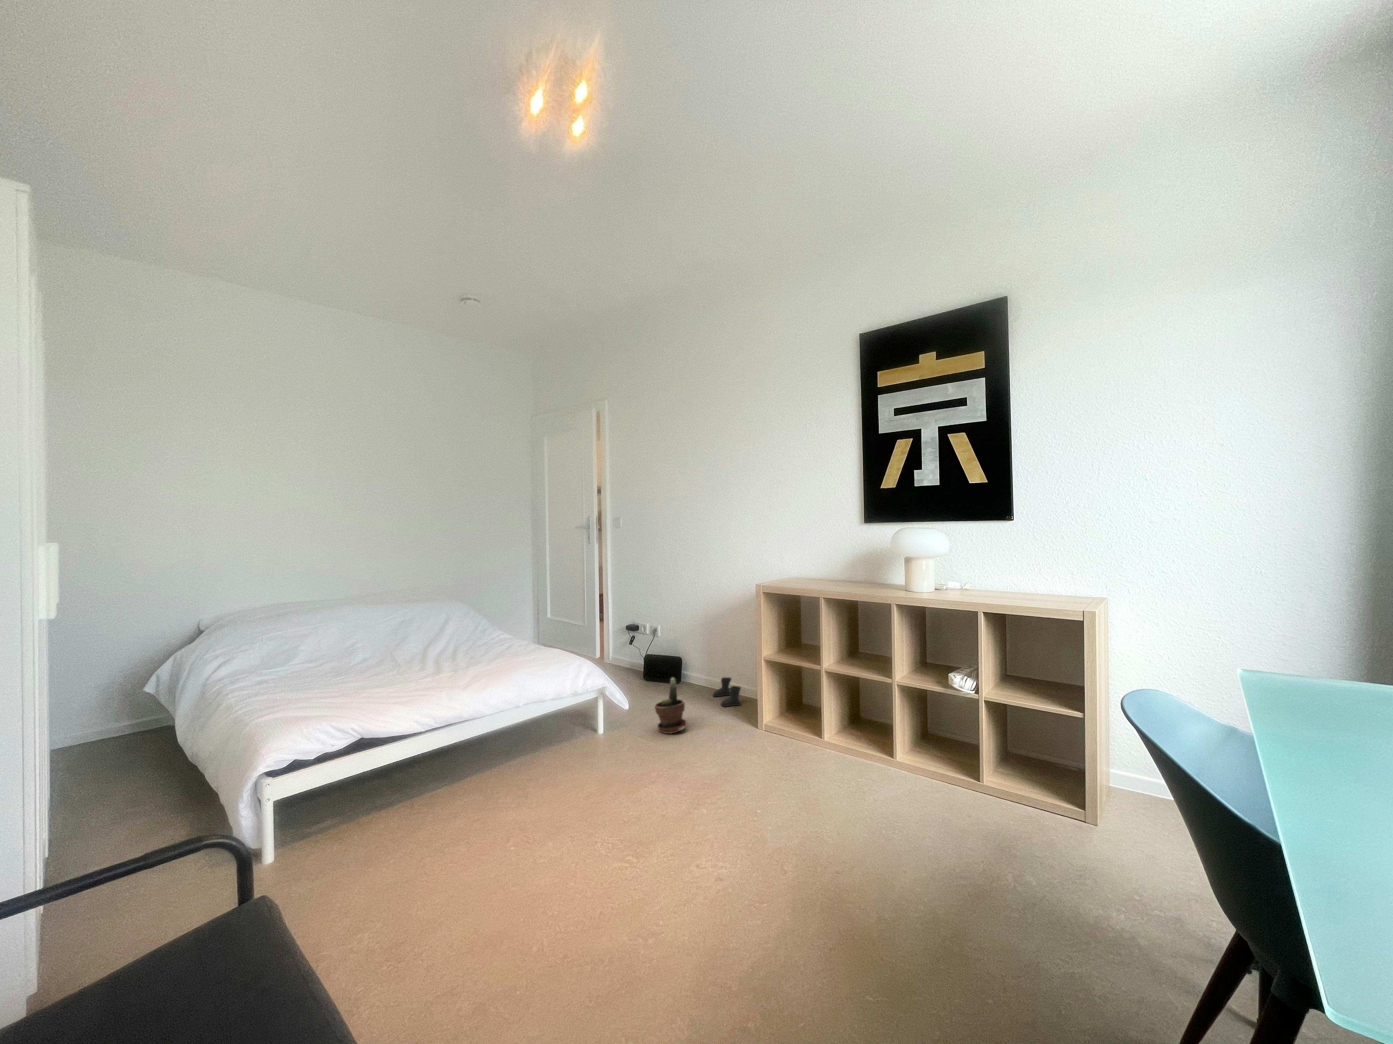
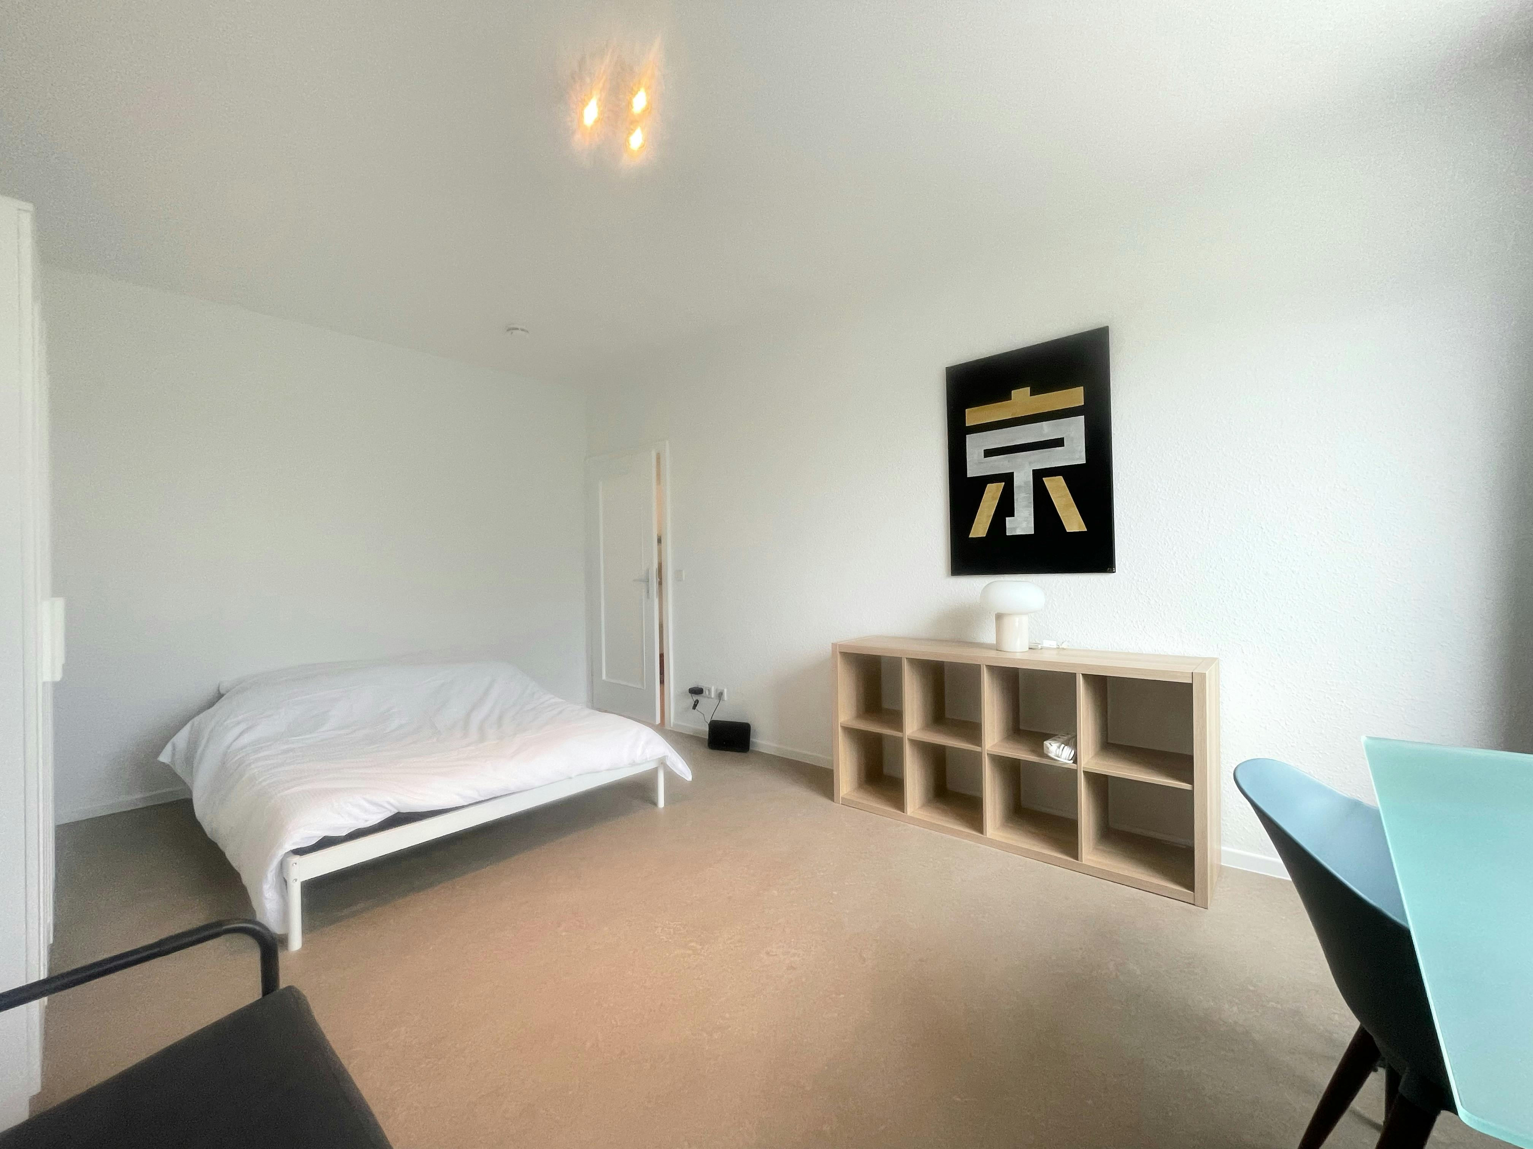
- boots (727, 691)
- potted plant (670, 705)
